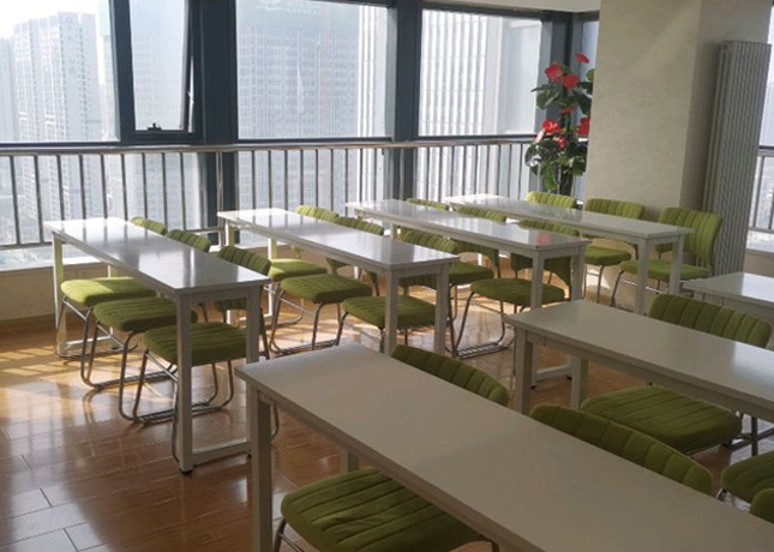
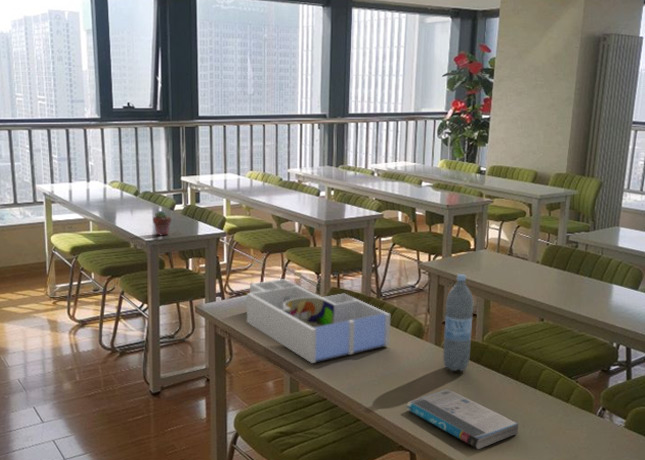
+ water bottle (458, 322)
+ desk organizer (307, 314)
+ potted succulent (162, 222)
+ book (460, 417)
